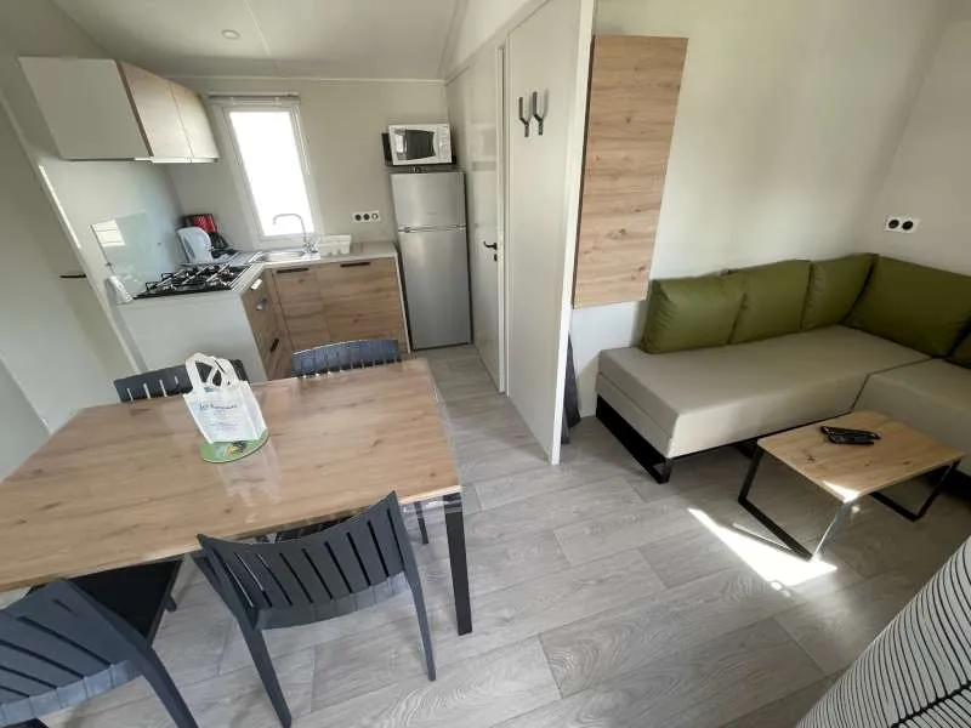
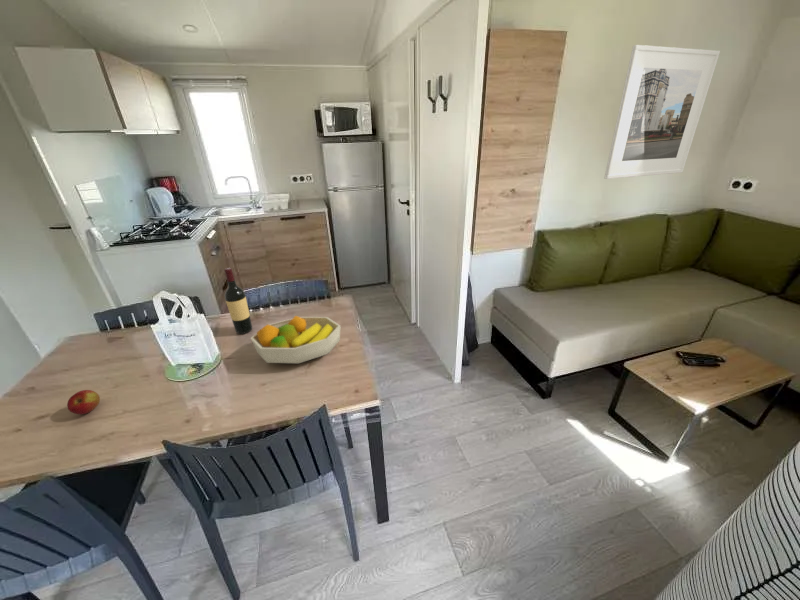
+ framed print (660, 116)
+ apple (84, 402)
+ wine bottle (236, 301)
+ fruit bowl (297, 336)
